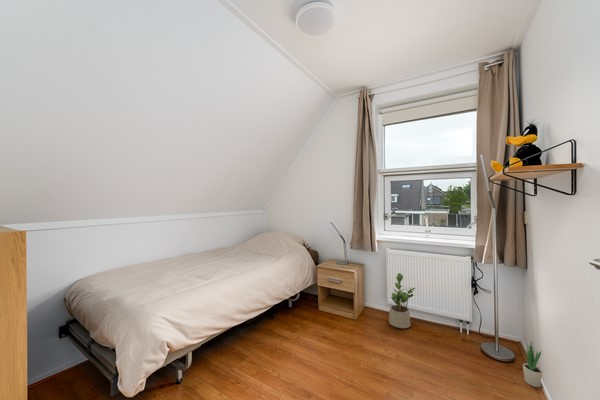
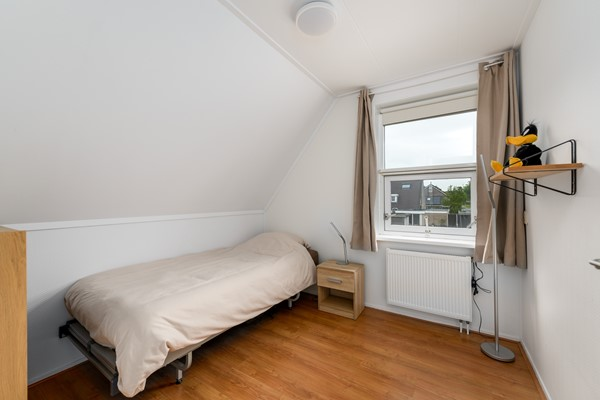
- potted plant (401, 298)
- potted plant (532, 362)
